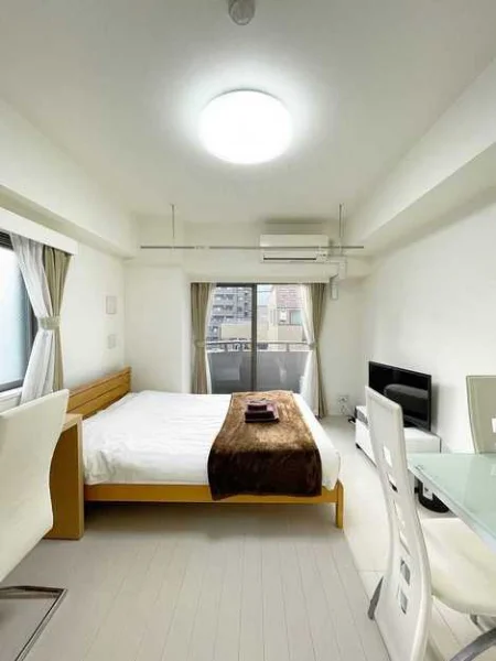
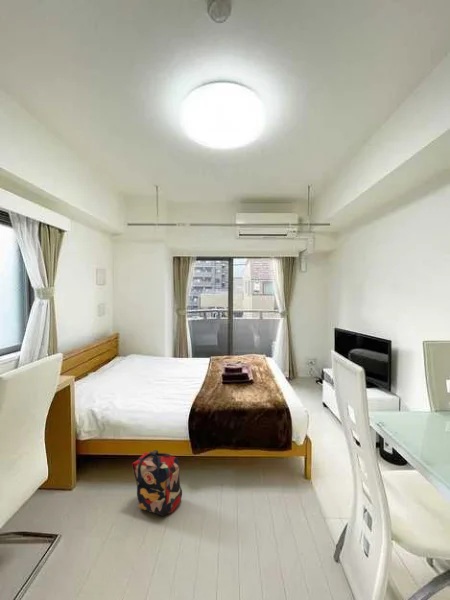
+ backpack (157, 477)
